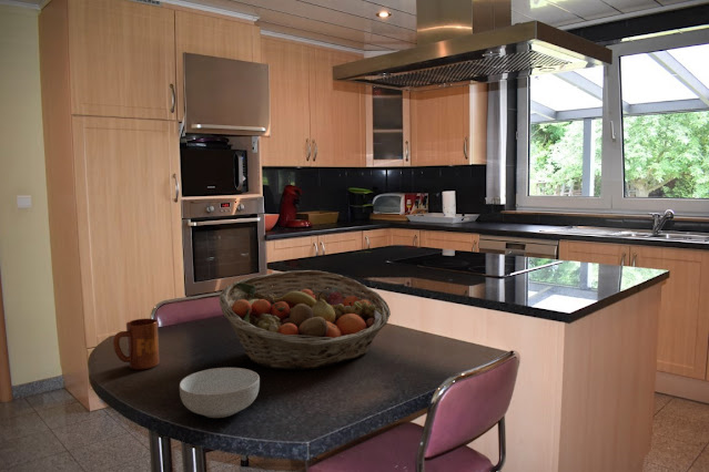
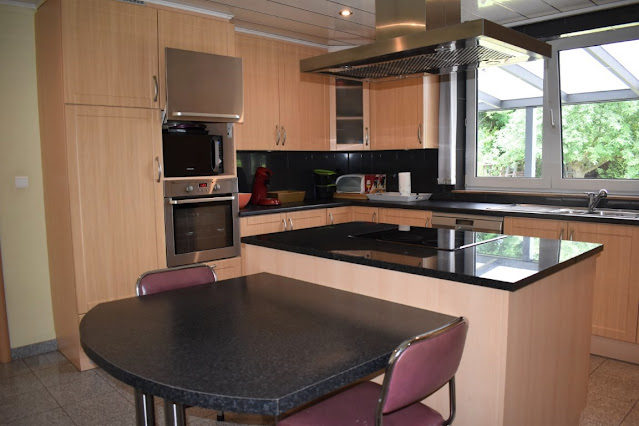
- cereal bowl (220, 394)
- fruit basket (306, 316)
- mug (135, 345)
